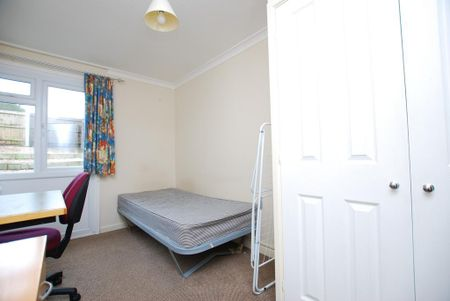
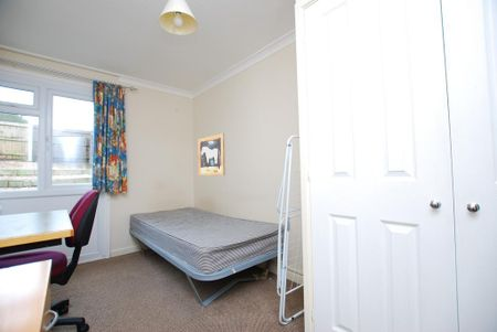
+ wall art (210, 156)
